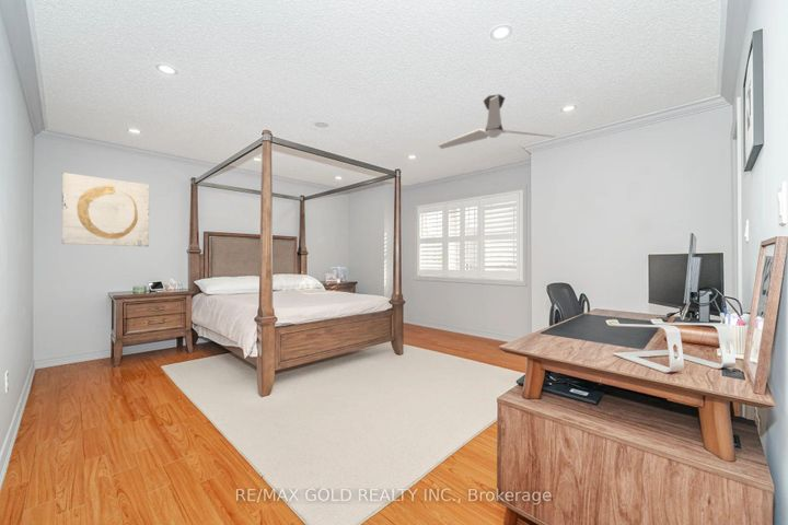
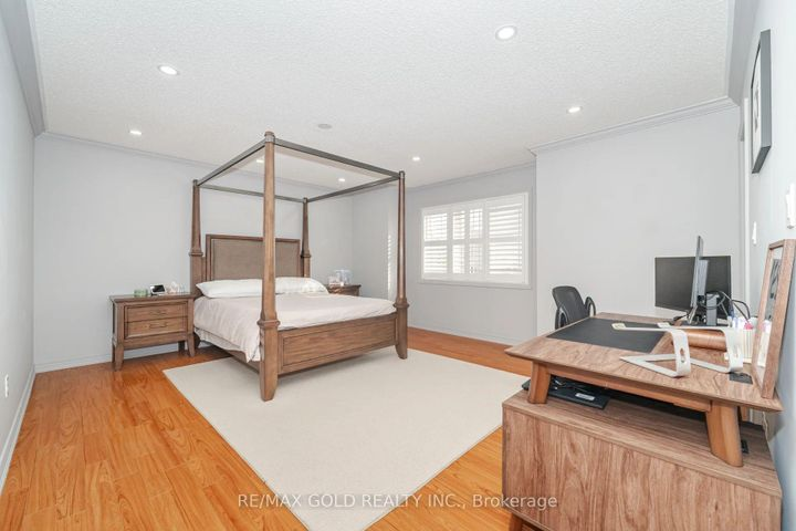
- wall art (108, 211)
- ceiling fan (494, 110)
